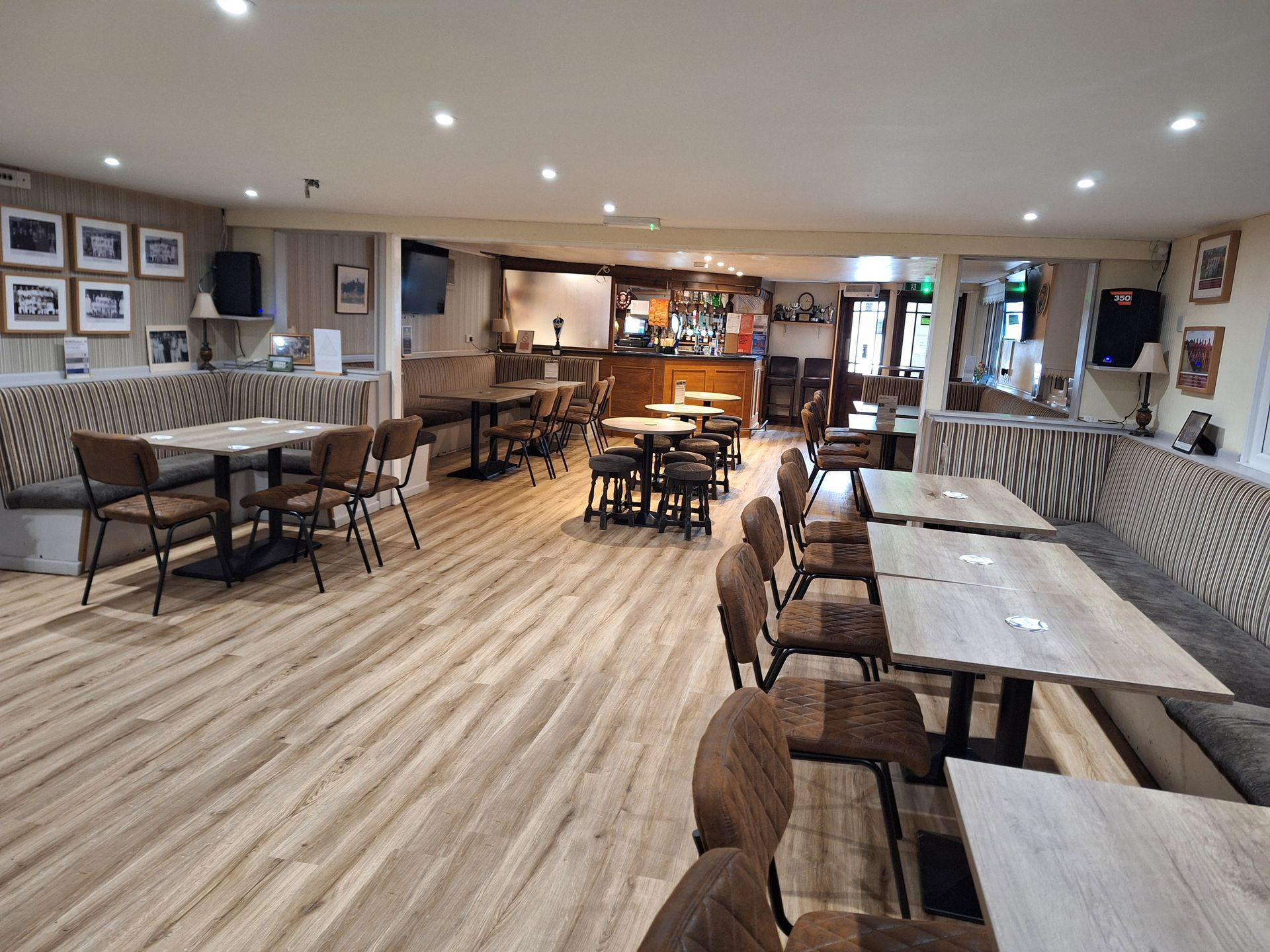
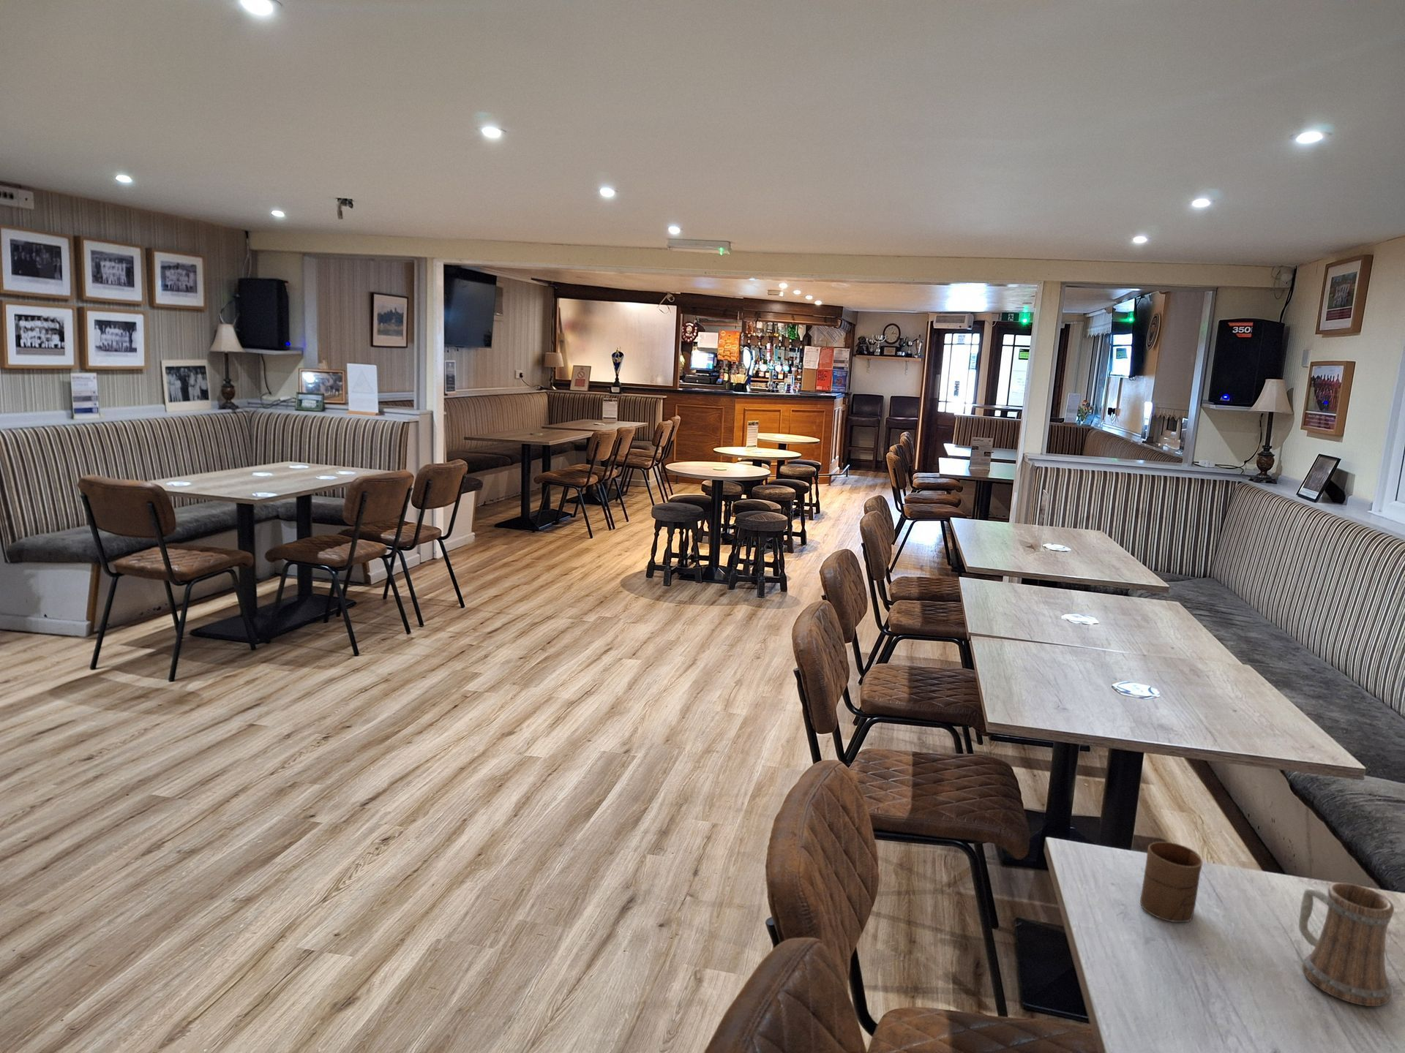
+ beer mug (1344, 935)
+ cup (1173, 882)
